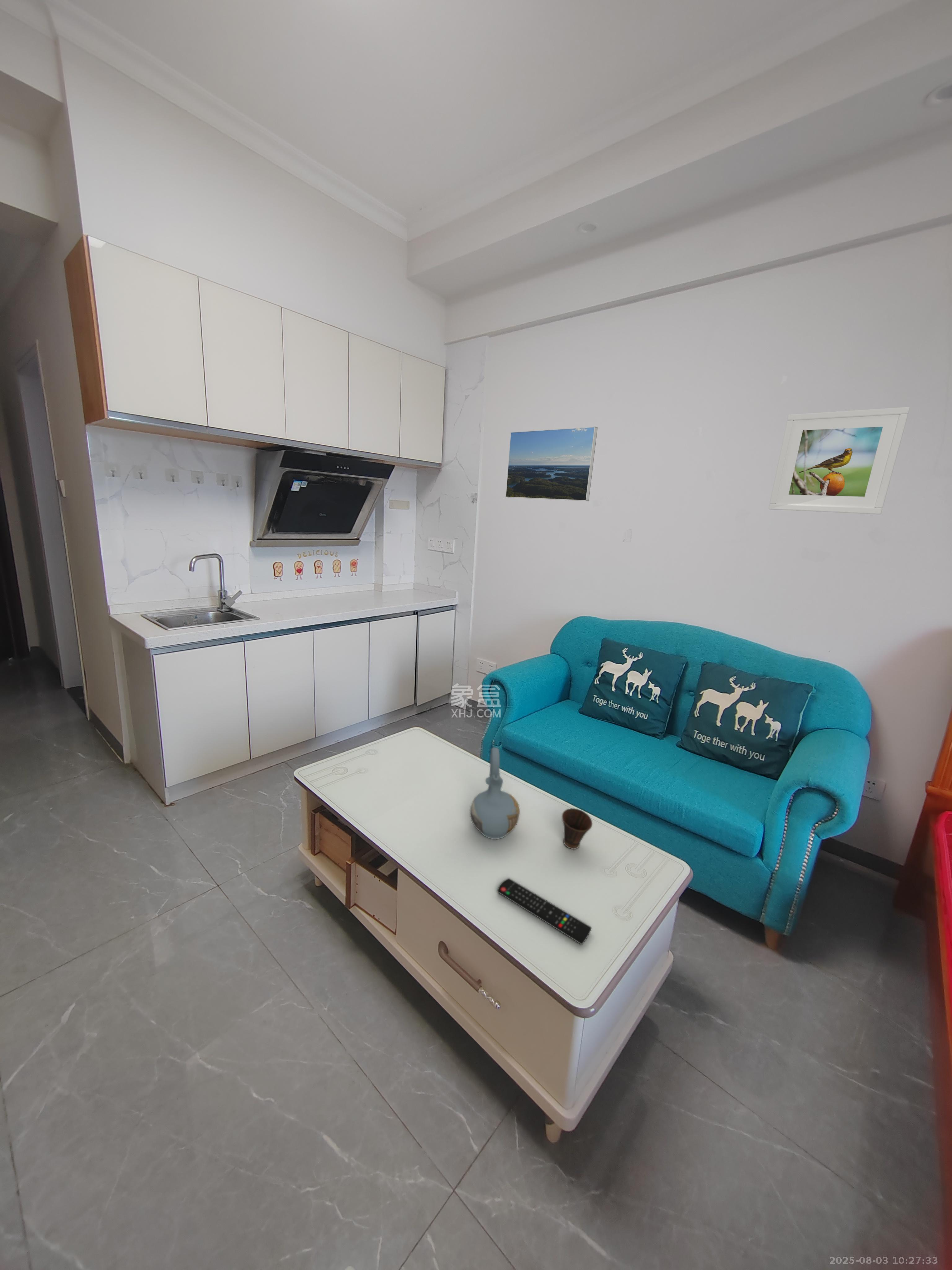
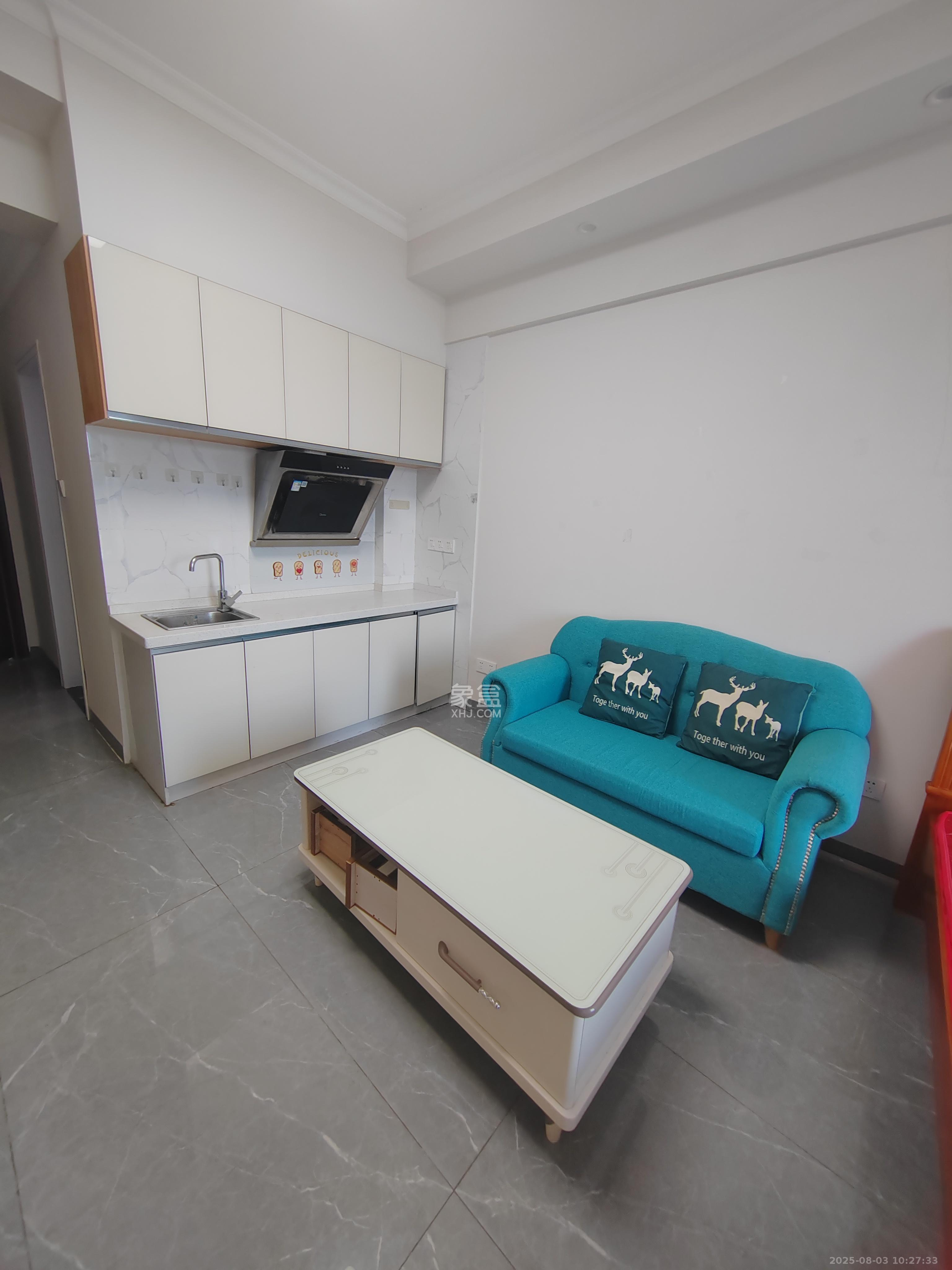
- remote control (541, 909)
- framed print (548, 465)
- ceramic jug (496, 794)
- cup (575, 832)
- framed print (833, 463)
